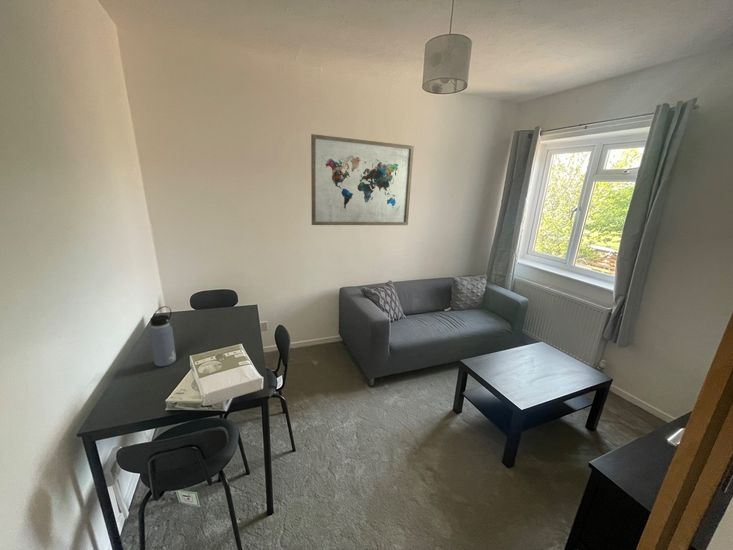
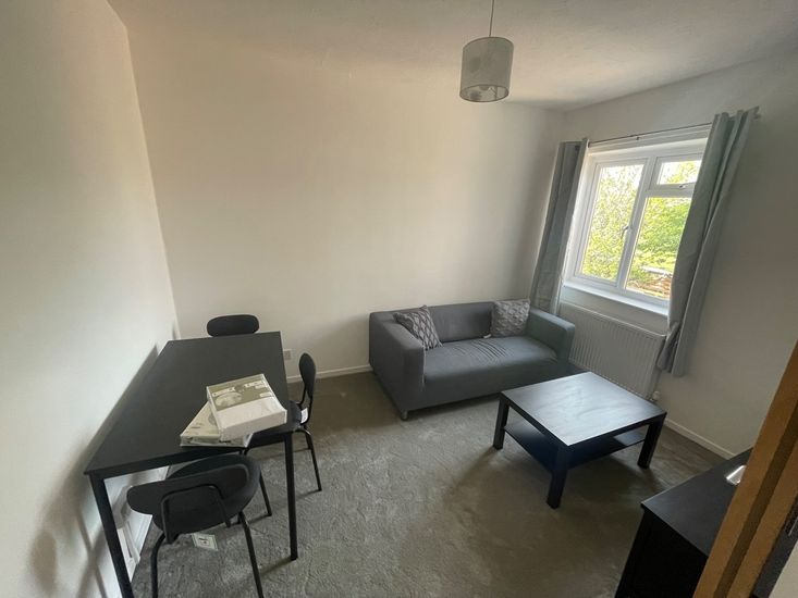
- water bottle (162, 336)
- wall art (364, 184)
